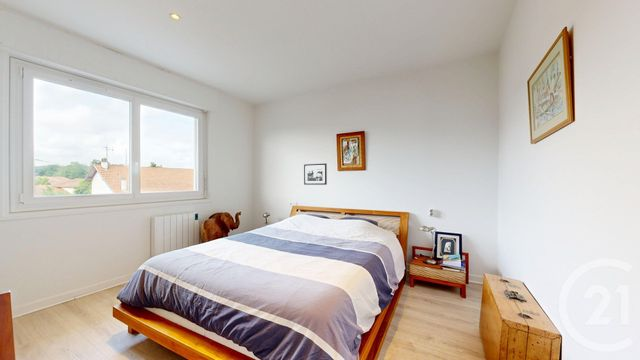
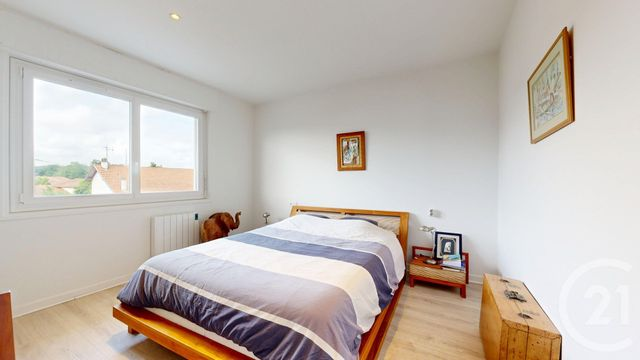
- picture frame (315, 174)
